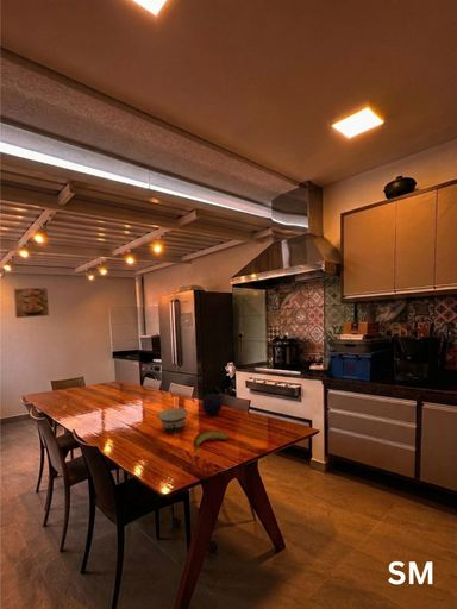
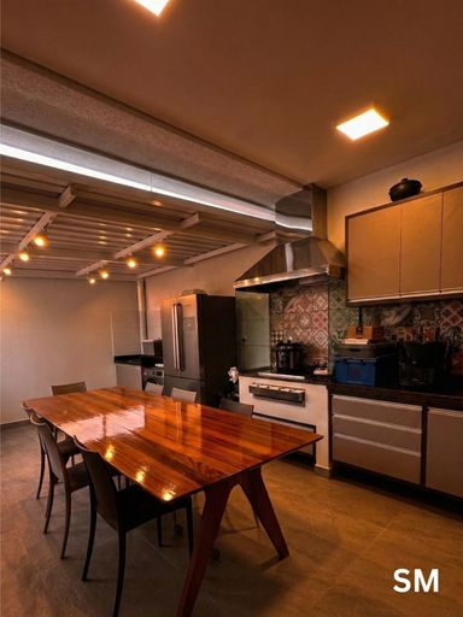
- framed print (31, 302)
- bowl (174, 421)
- decorative orb (212, 403)
- banana (209, 438)
